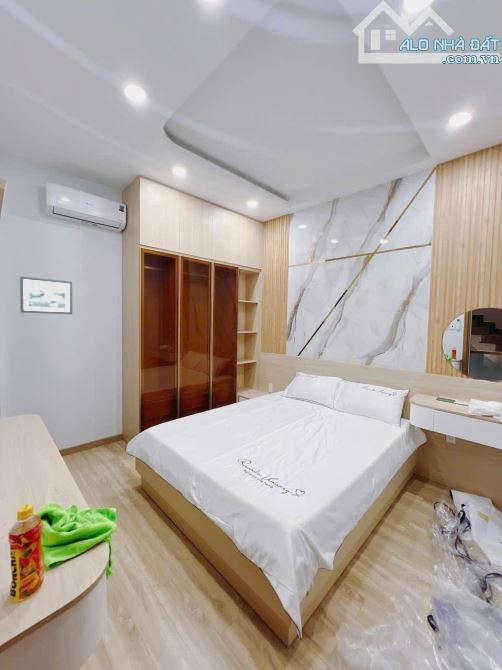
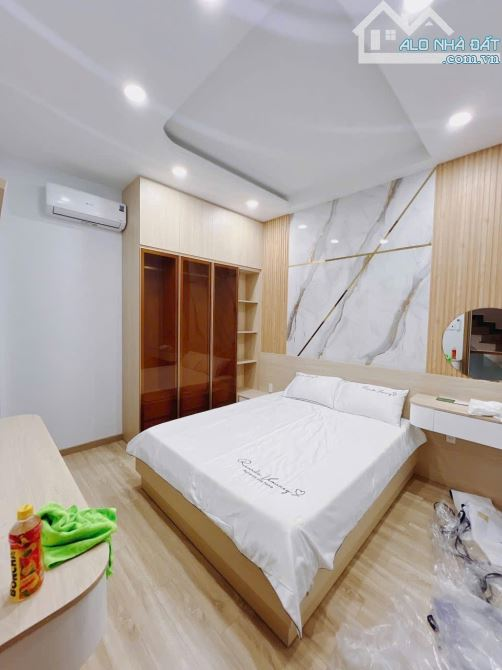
- picture frame (47, 296)
